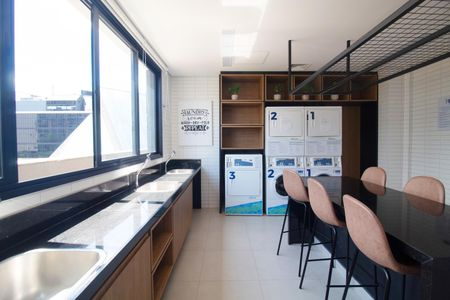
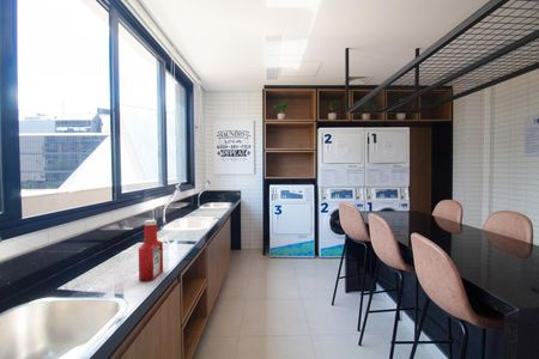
+ soap bottle (151, 248)
